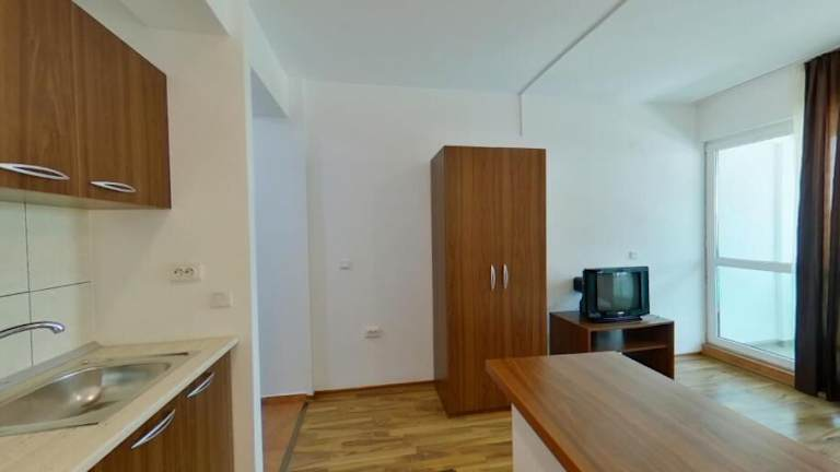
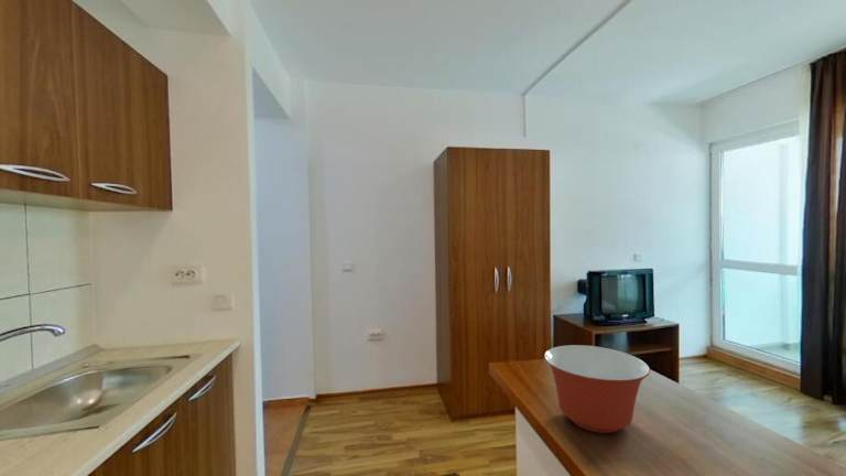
+ mixing bowl (594, 389)
